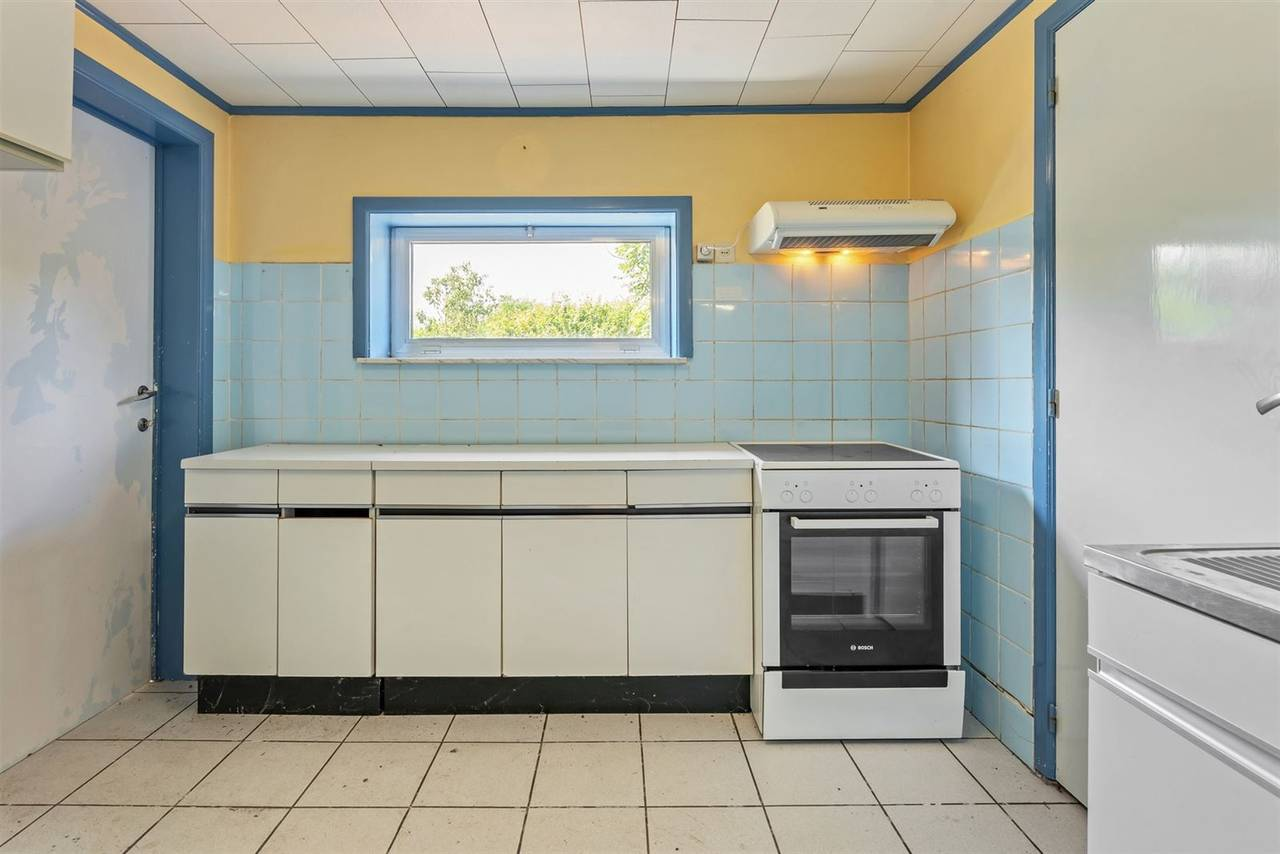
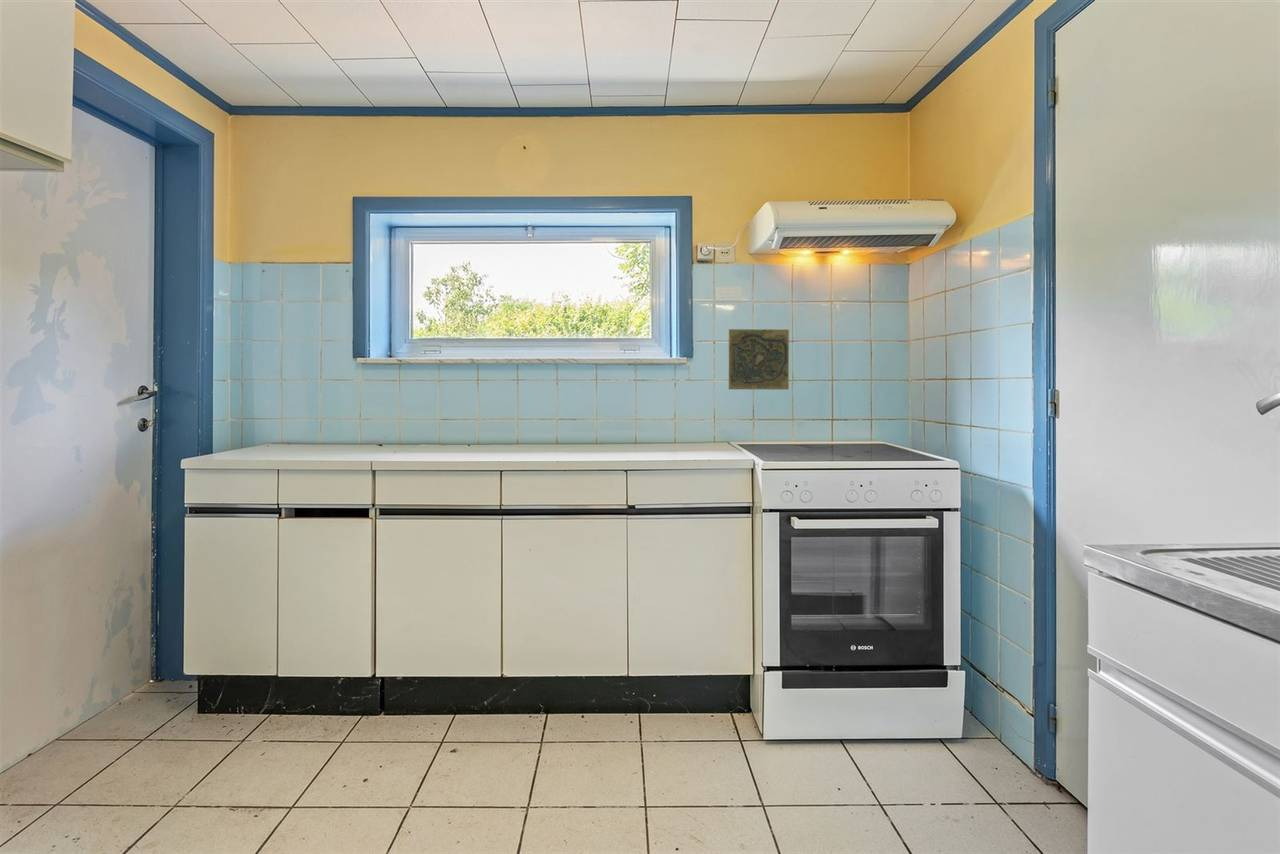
+ decorative tile (758, 359)
